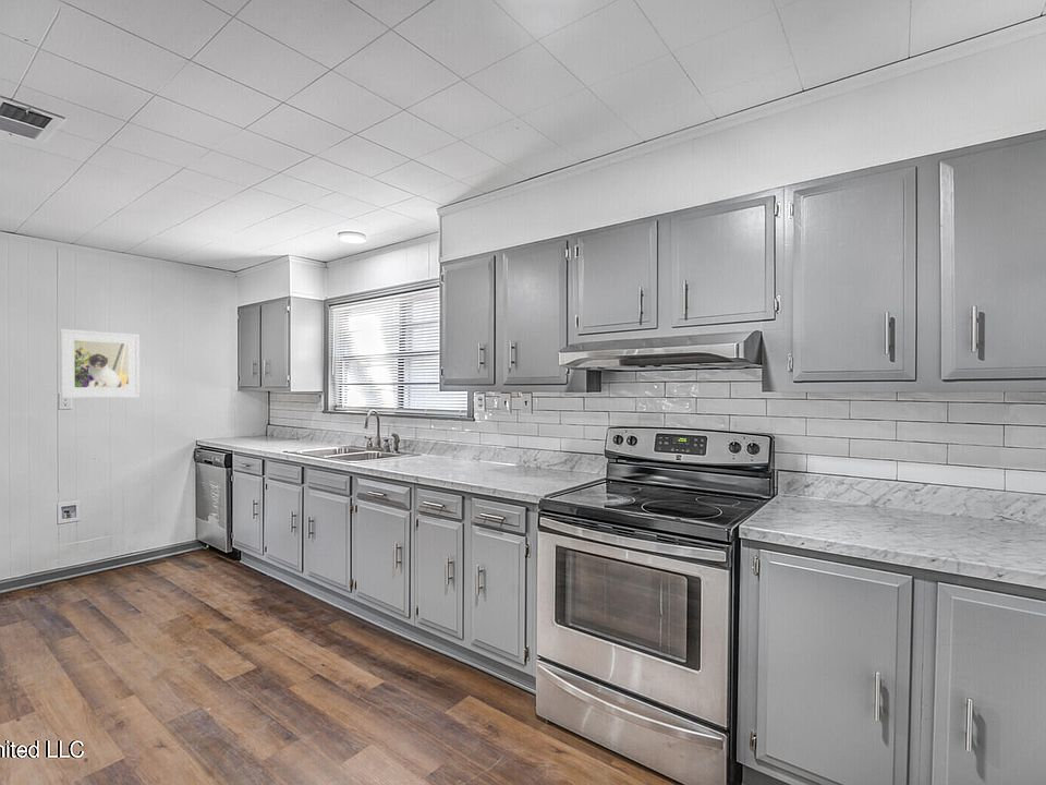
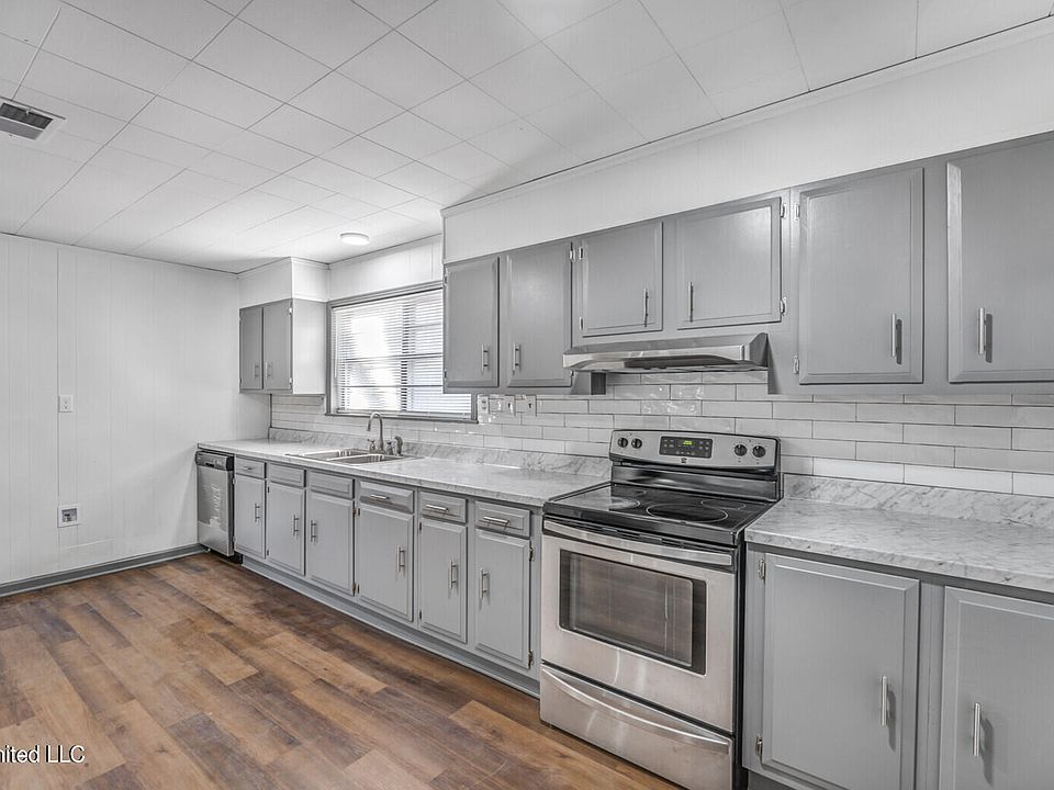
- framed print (101, 364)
